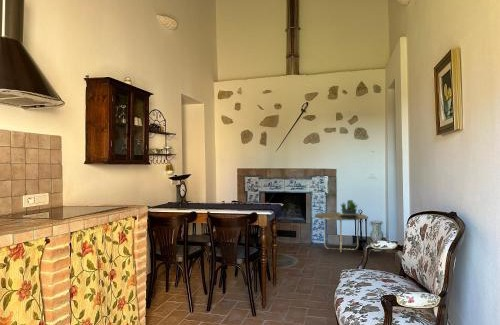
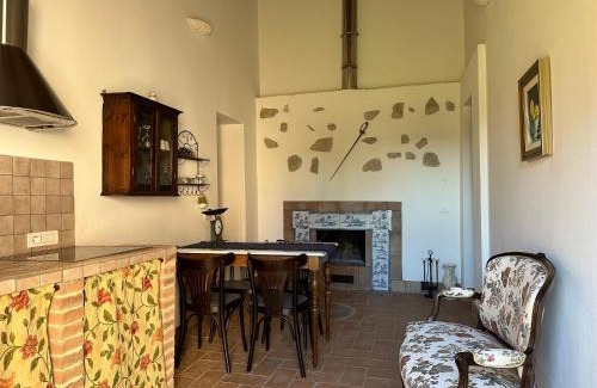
- side table (340, 232)
- potted plant (350, 207)
